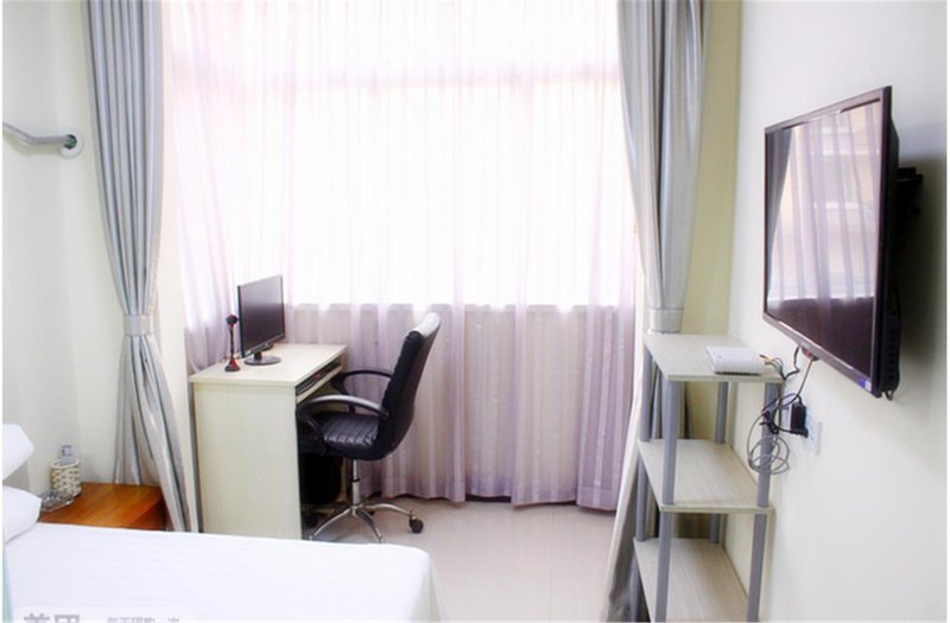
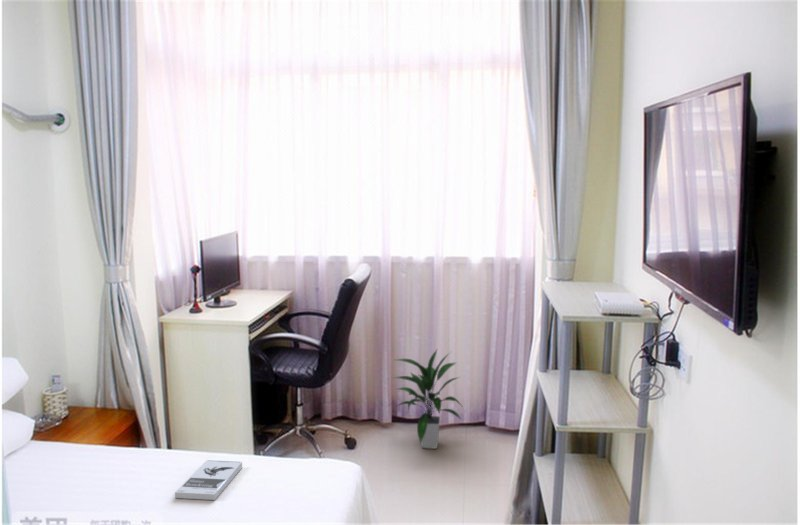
+ indoor plant (426, 398)
+ book (210, 478)
